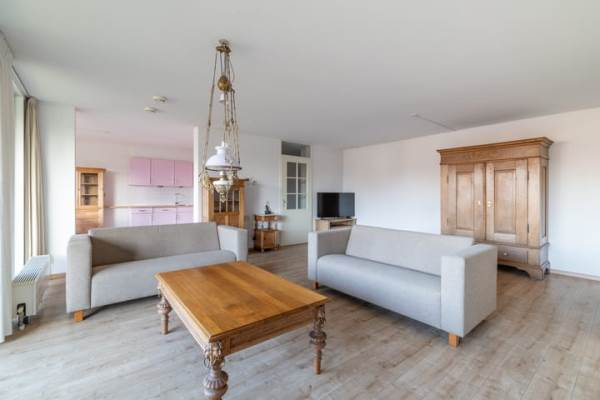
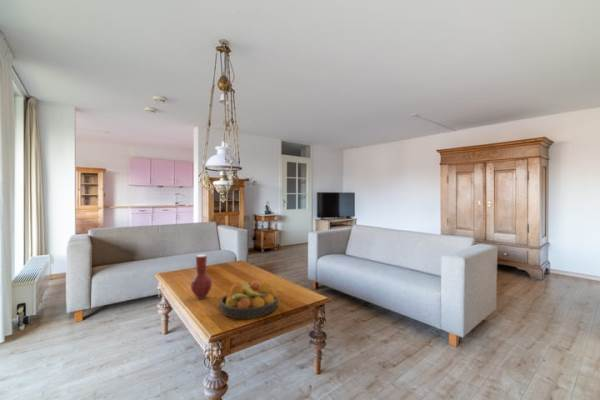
+ fruit bowl (249, 294)
+ vase (201, 276)
